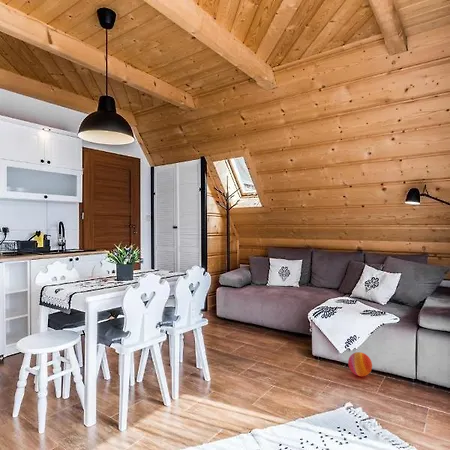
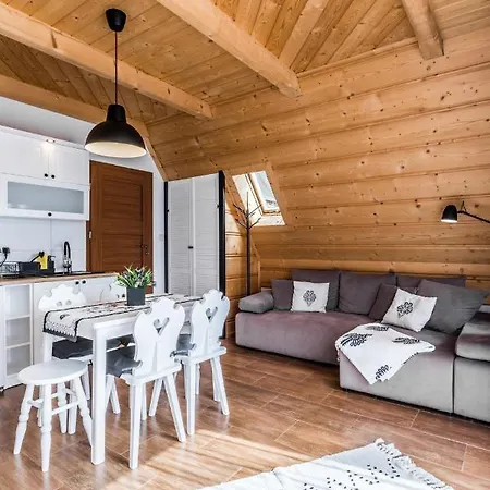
- ball (360, 364)
